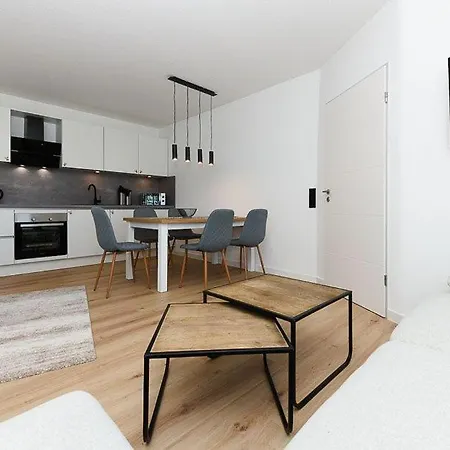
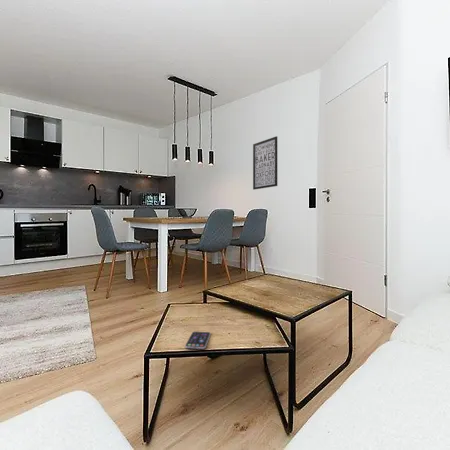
+ wall art (264, 164)
+ smartphone (198, 339)
